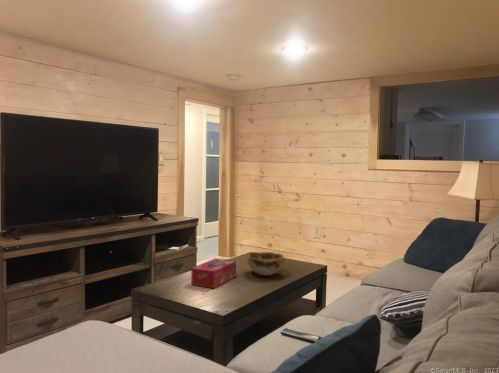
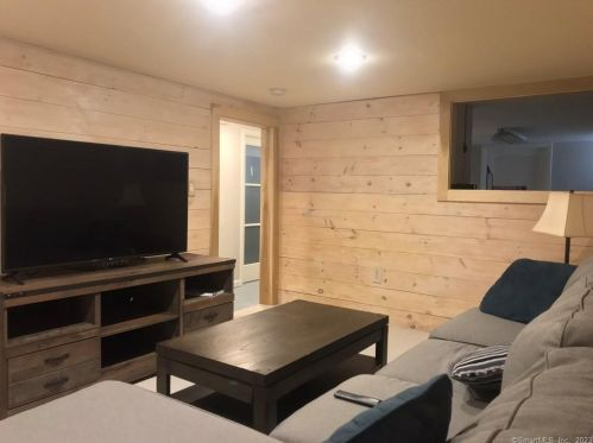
- decorative bowl (265, 264)
- tissue box (214, 272)
